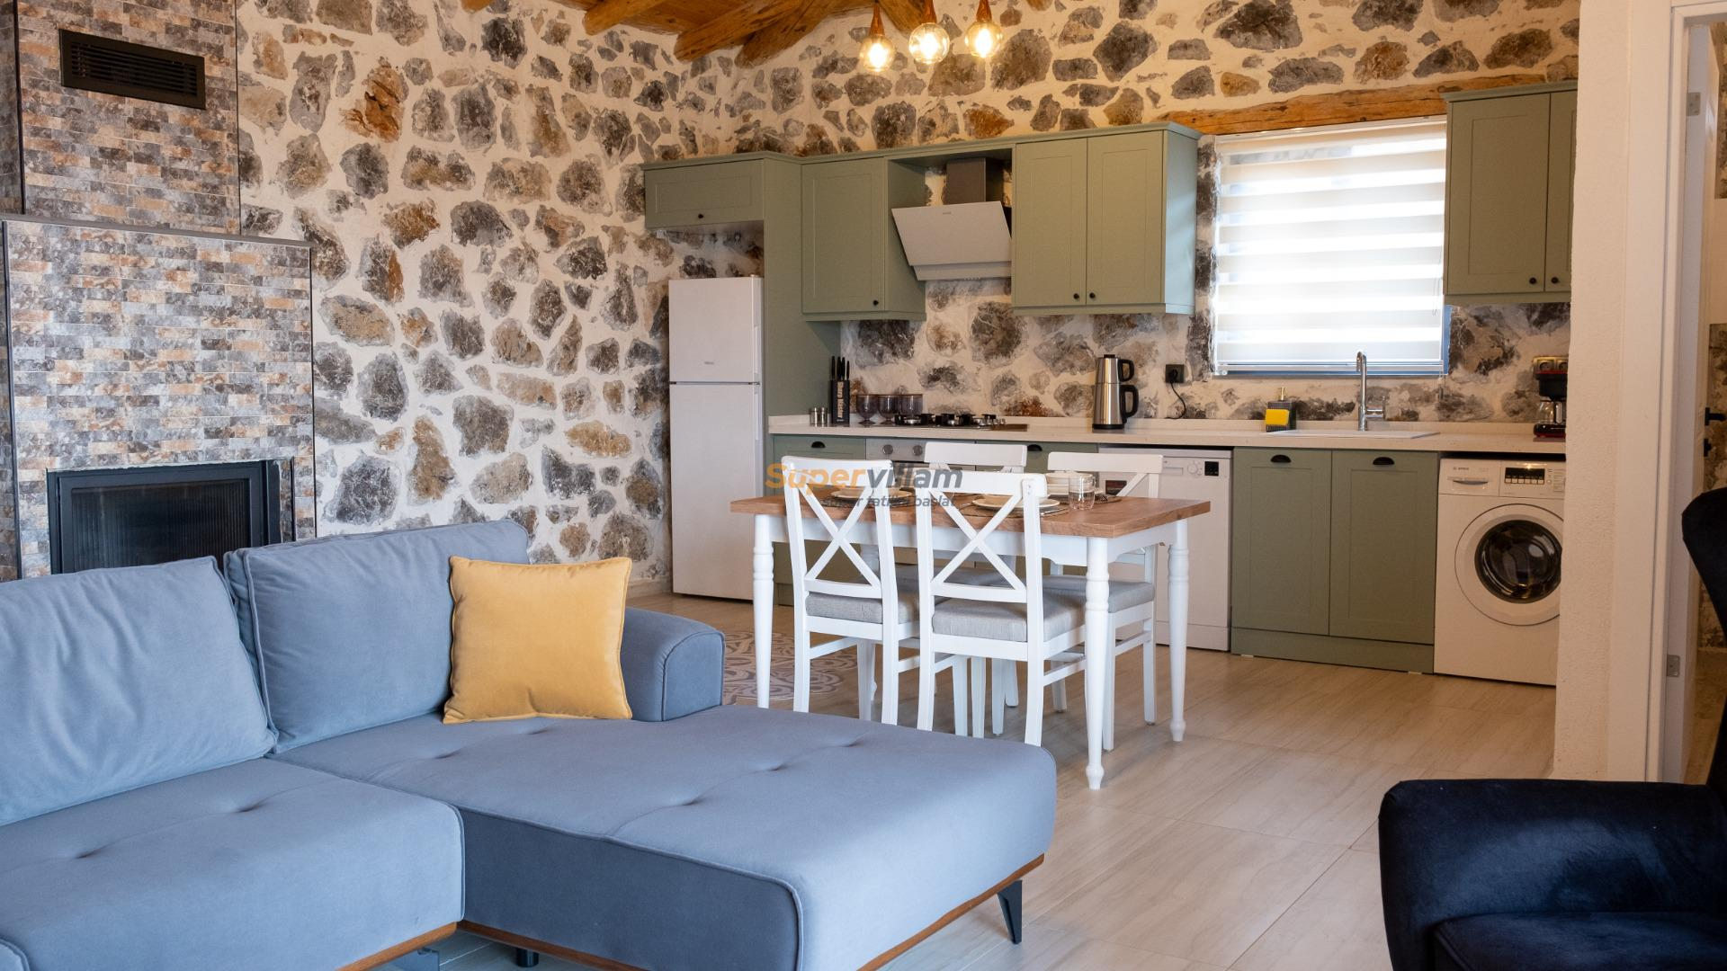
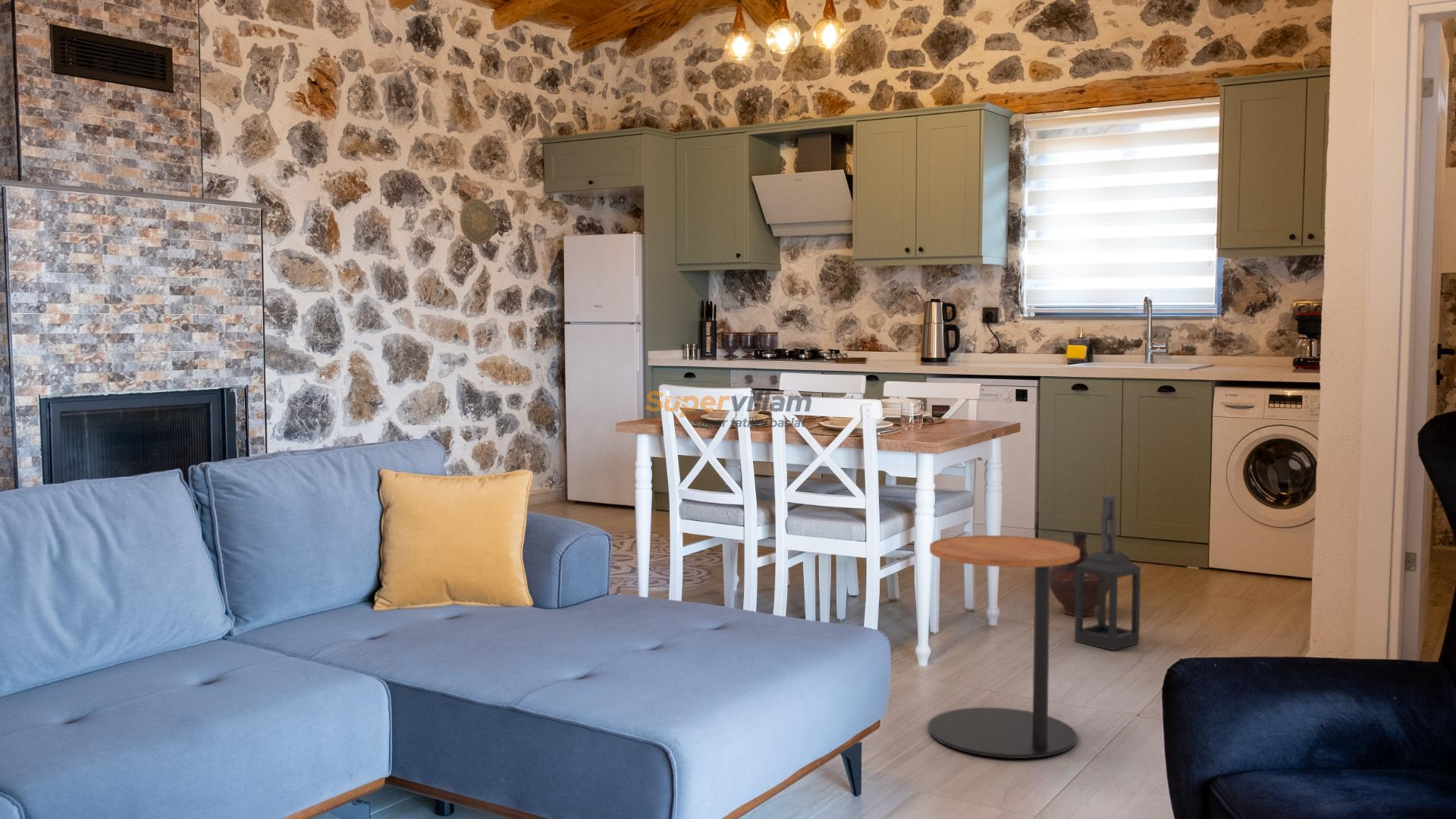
+ decorative plate (479, 221)
+ side table (1034, 640)
+ lantern (1108, 570)
+ ceramic jug (1075, 572)
